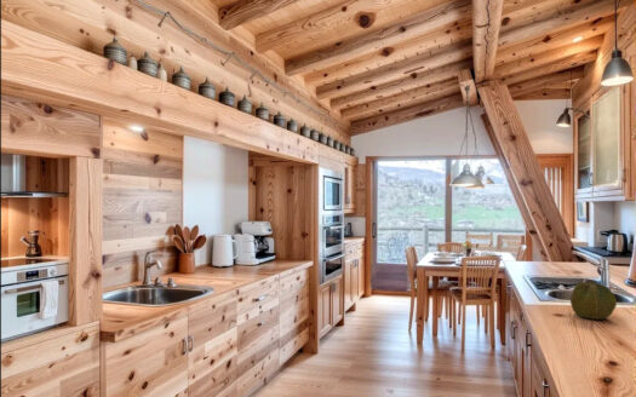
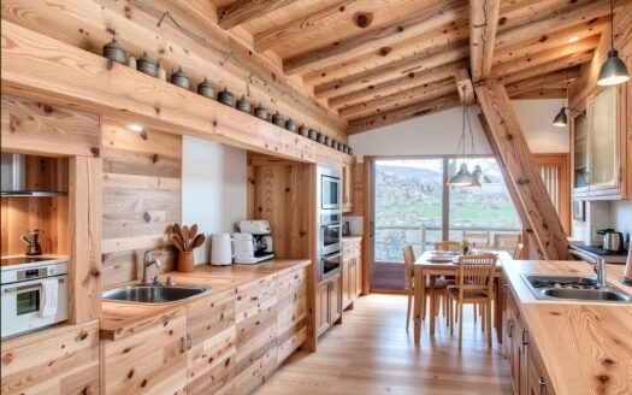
- cabbage (591, 299)
